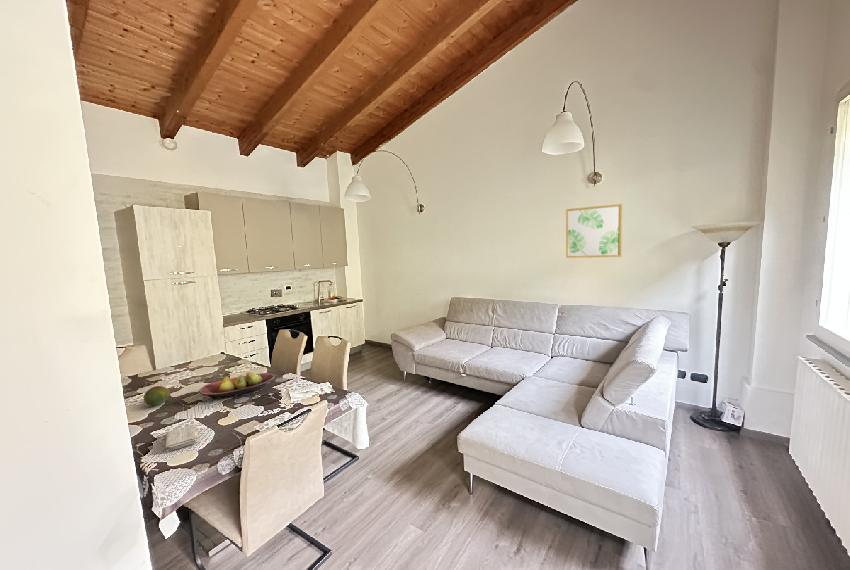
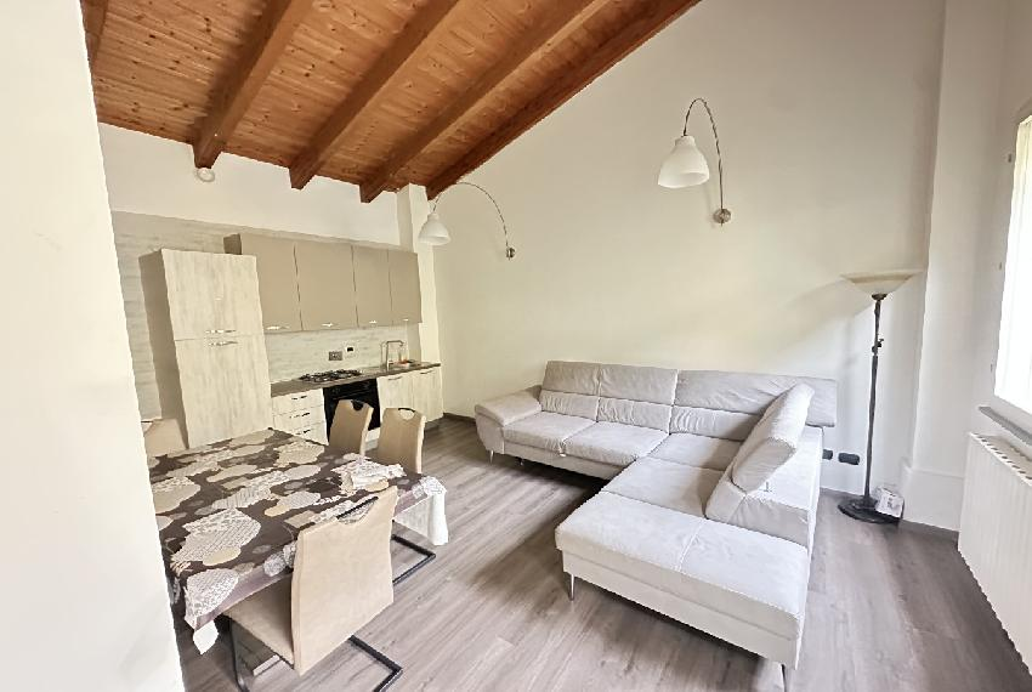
- fruit (157, 396)
- wall art (592, 232)
- fruit bowl (238, 383)
- washcloth (181, 436)
